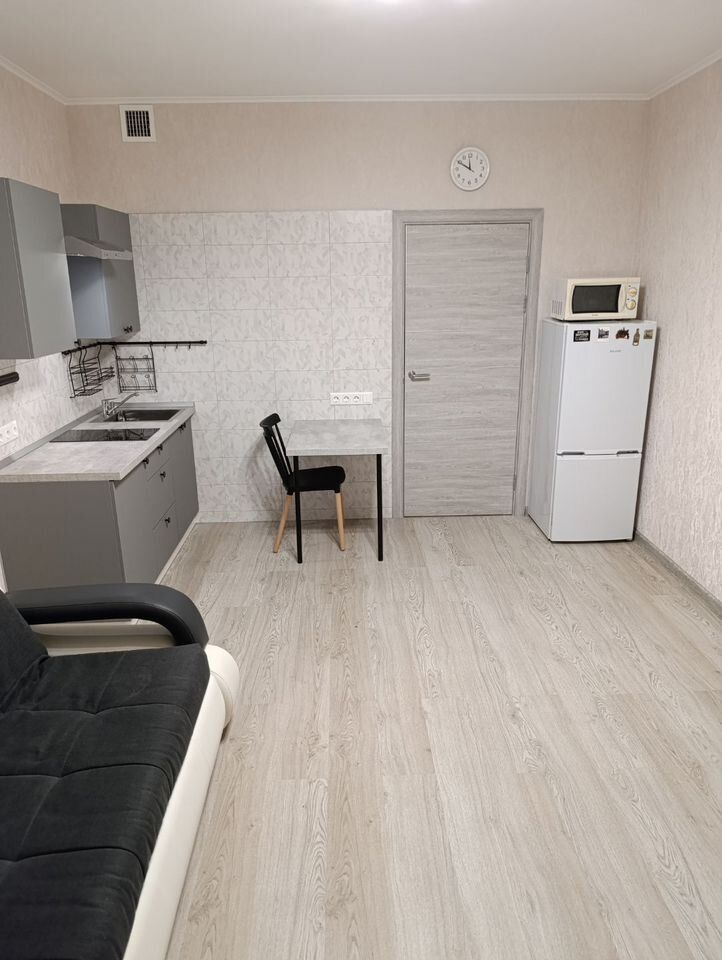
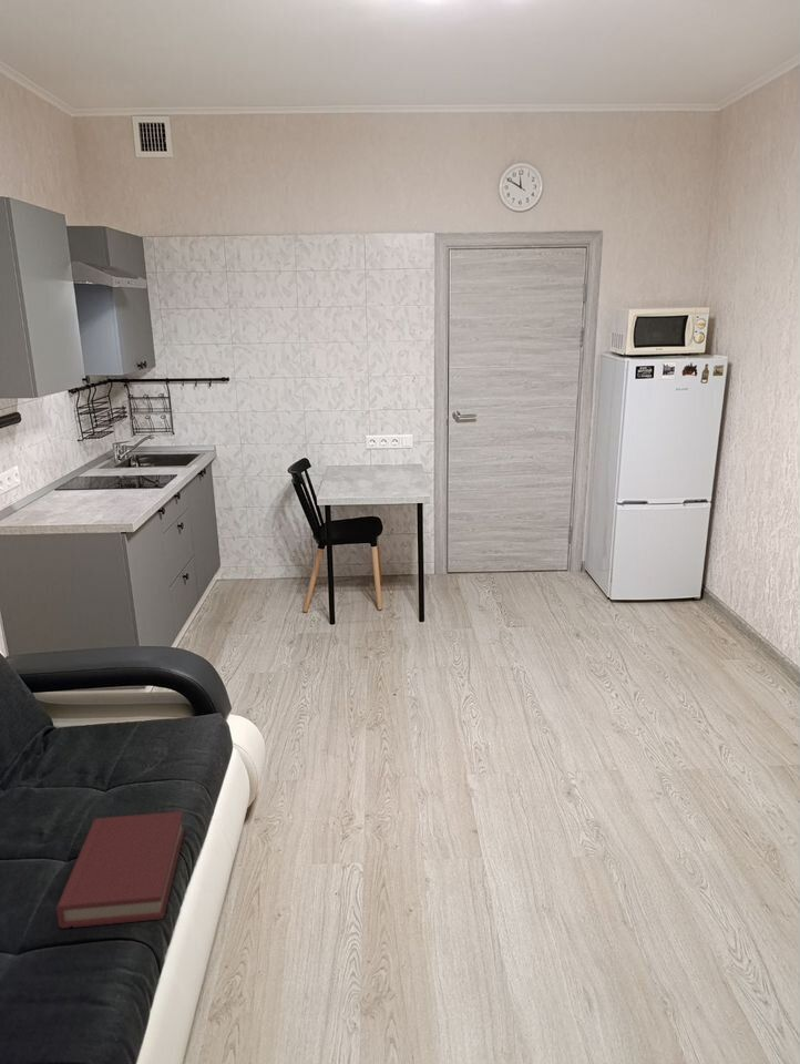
+ hardback book (125, 864)
